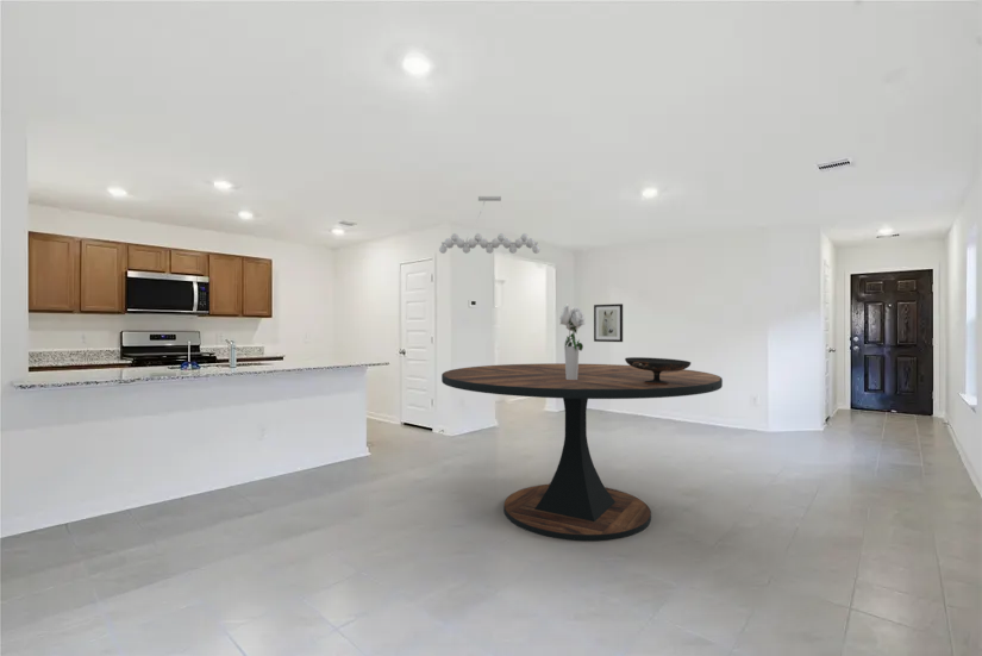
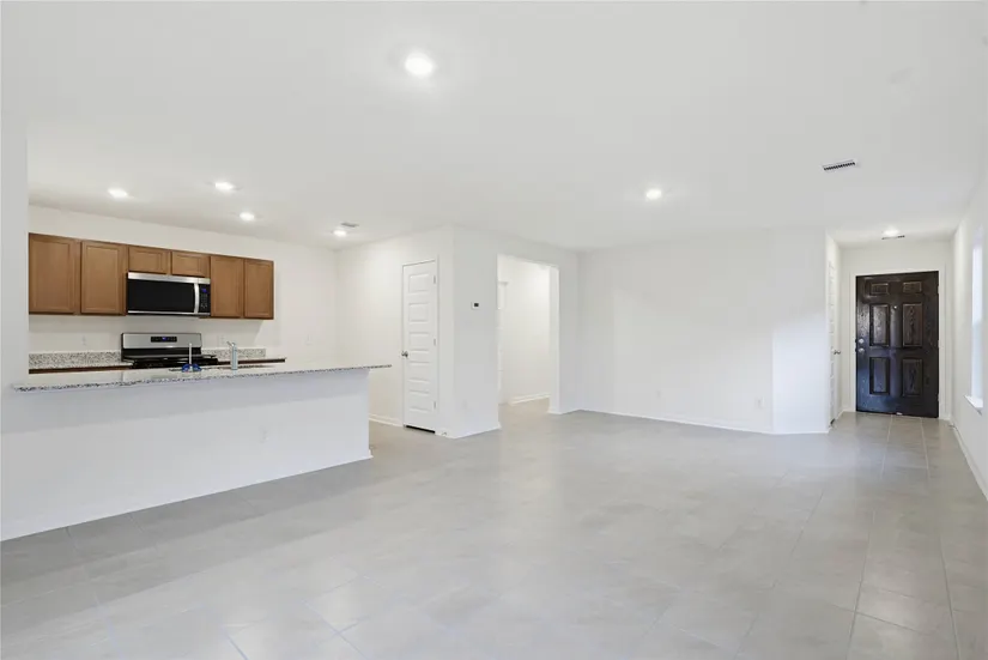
- chandelier (480, 235)
- wall art (607, 323)
- decorative bowl (657, 370)
- bouquet (573, 341)
- dining table (575, 442)
